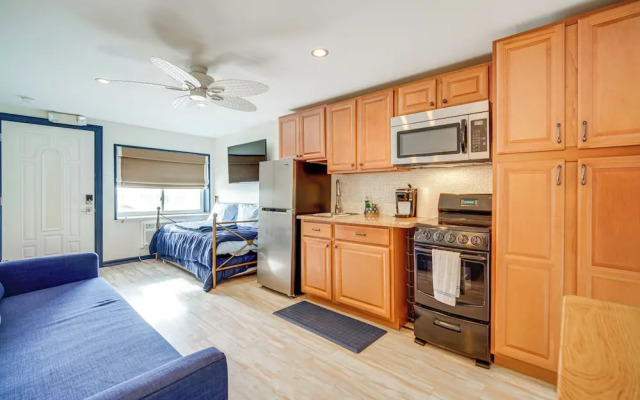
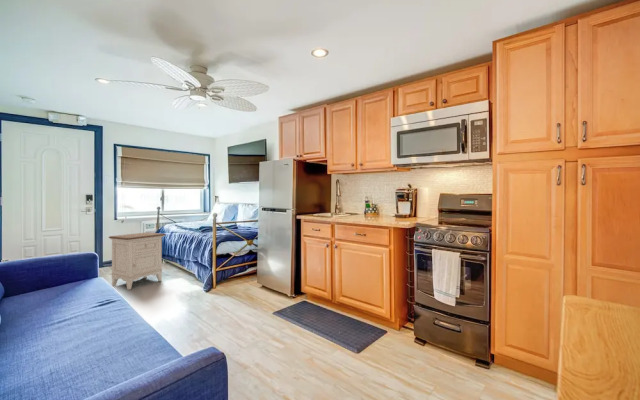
+ nightstand (138, 259)
